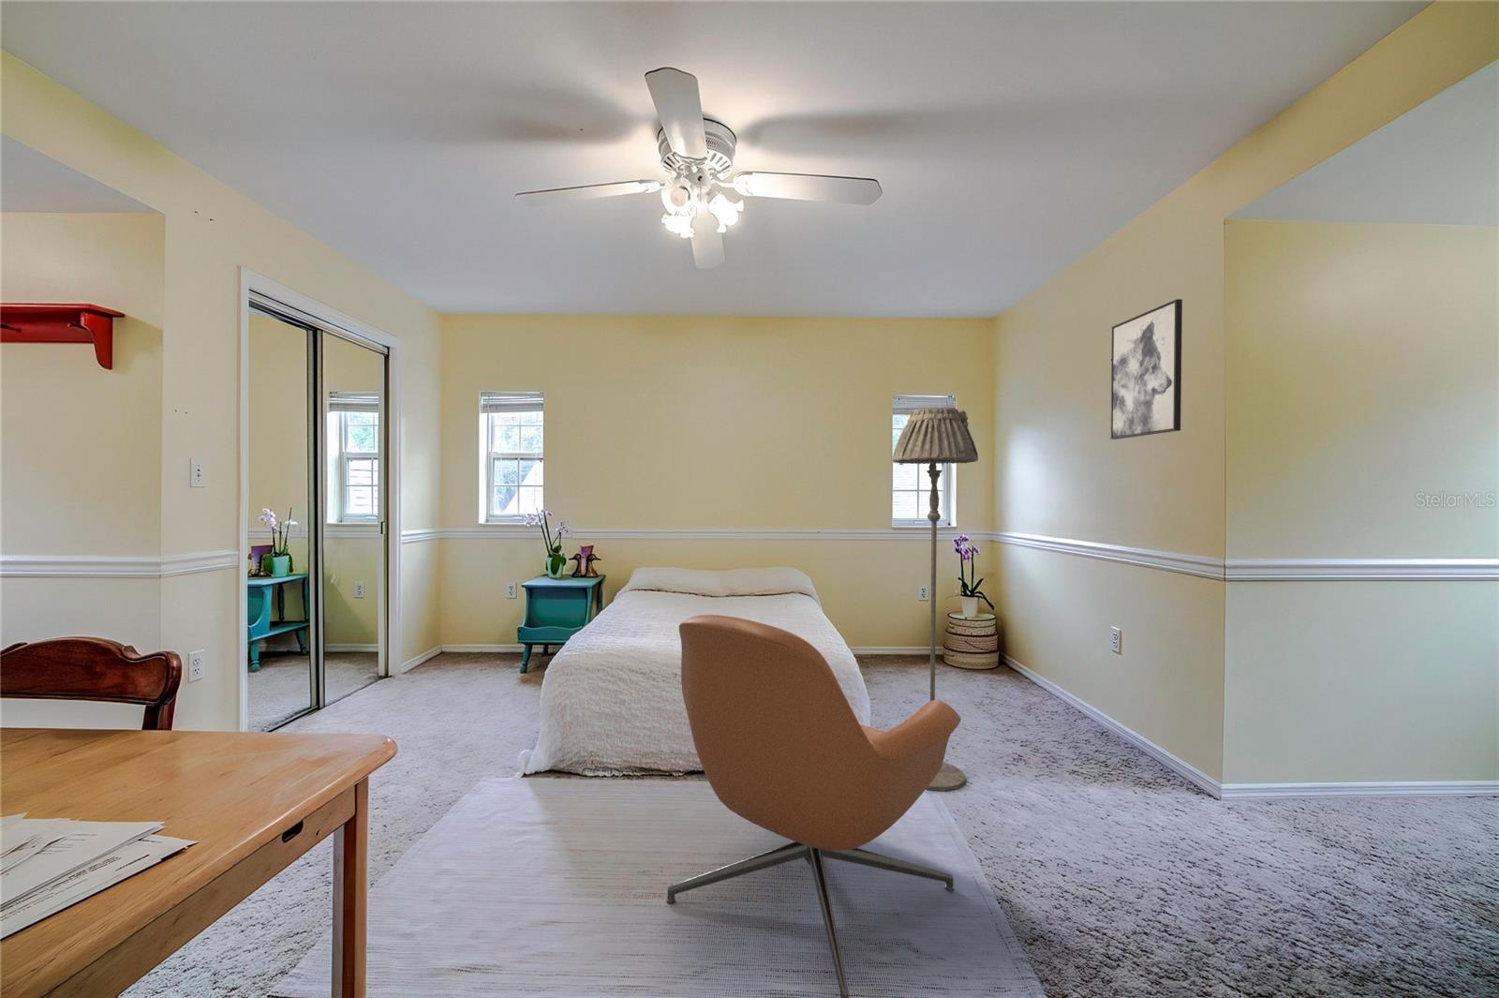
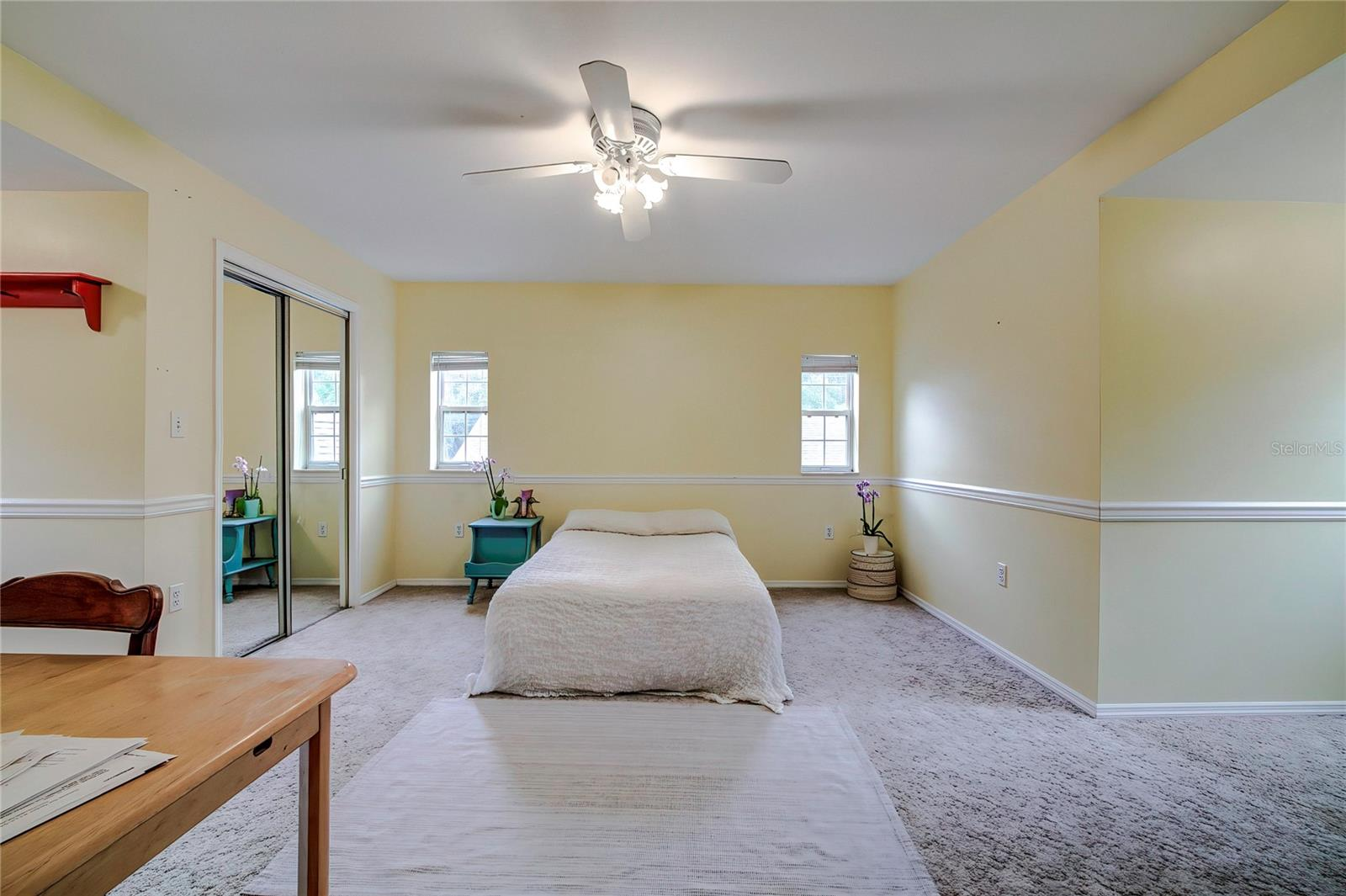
- floor lamp (933, 594)
- armchair (807, 749)
- wall art (1143, 374)
